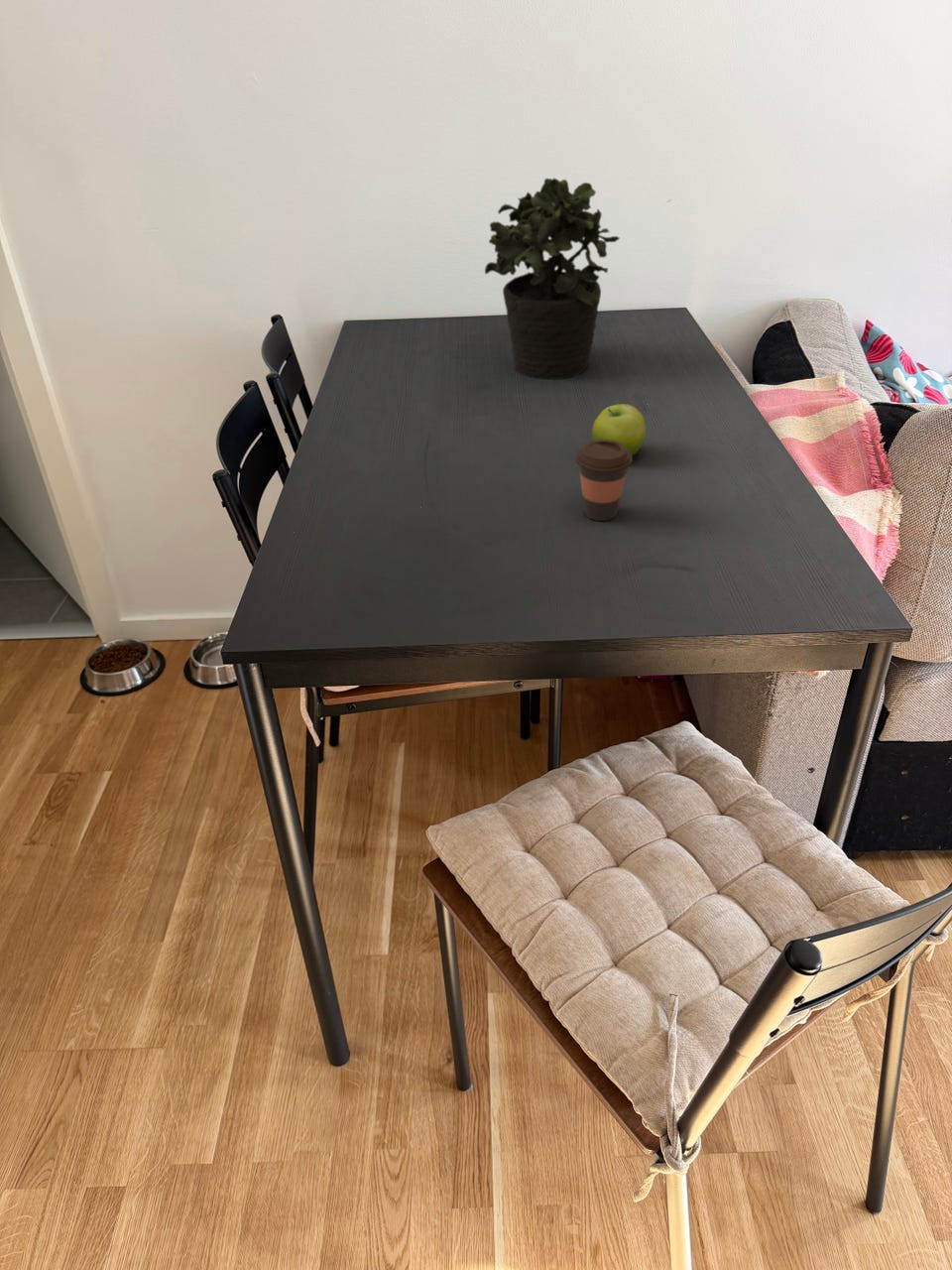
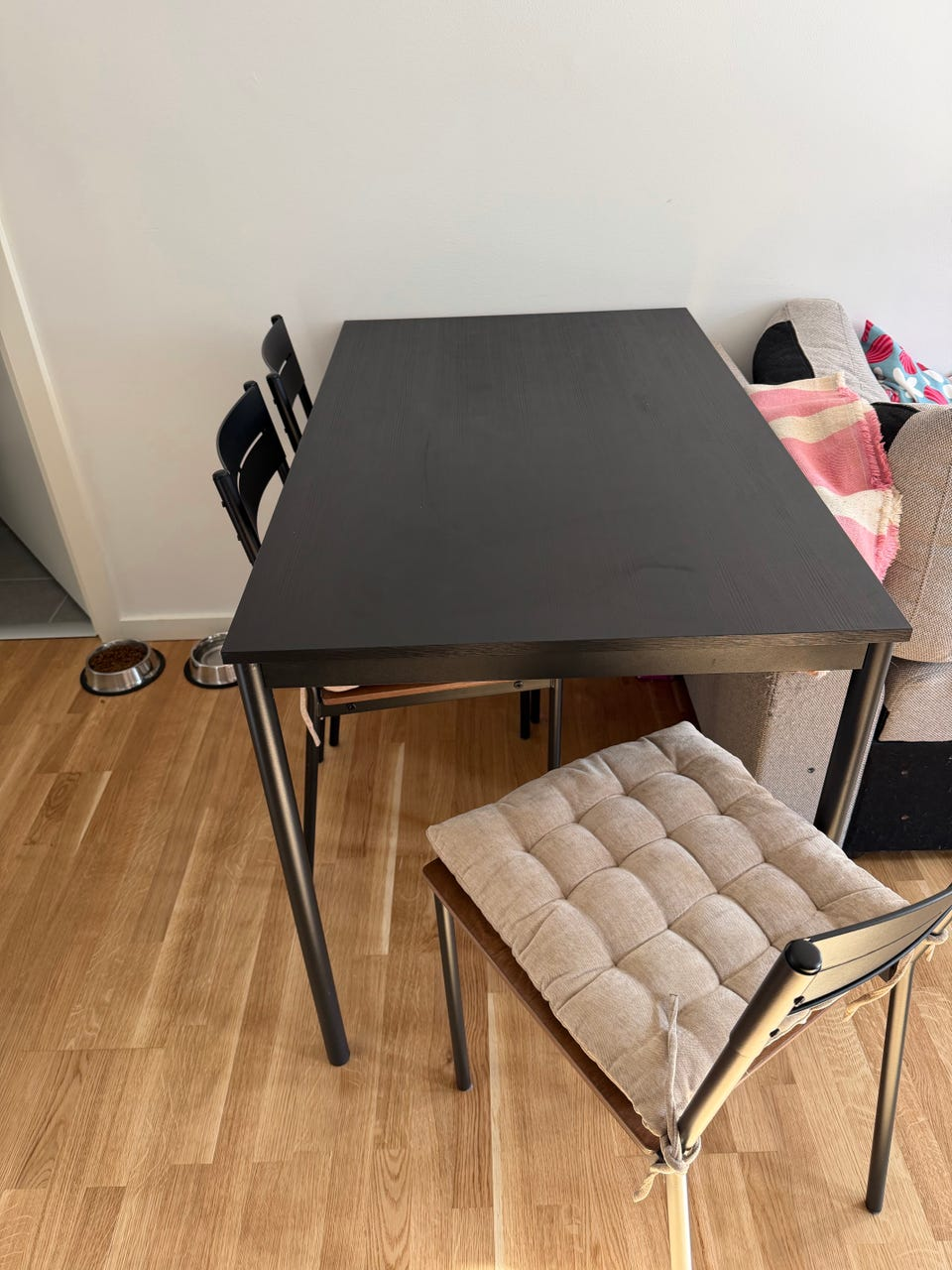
- fruit (619, 431)
- potted plant (549, 276)
- coffee cup (602, 481)
